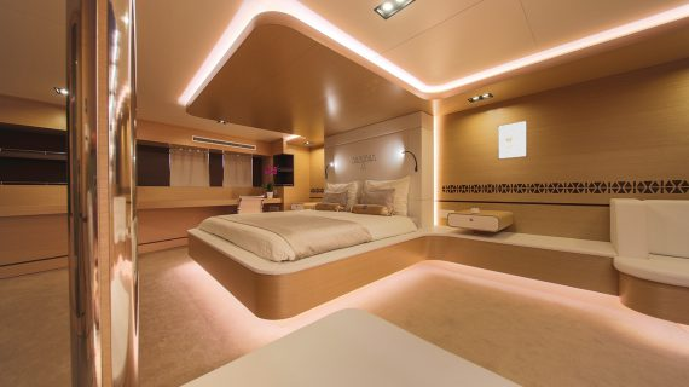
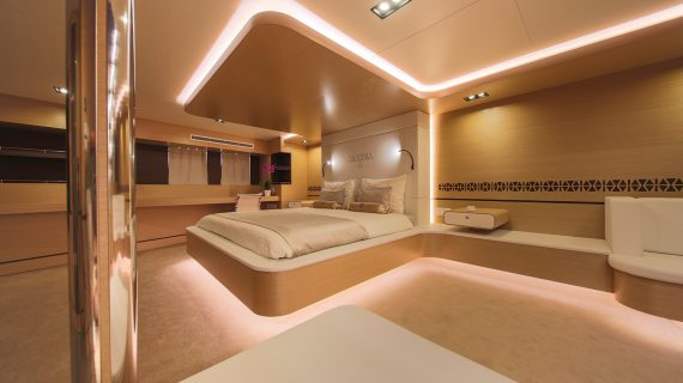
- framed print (511, 140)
